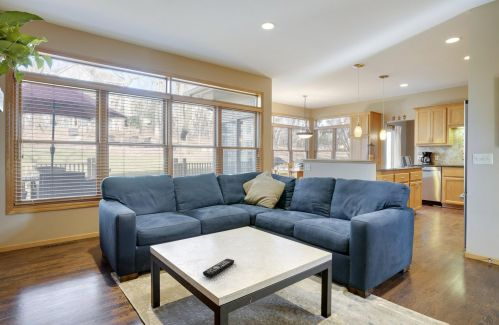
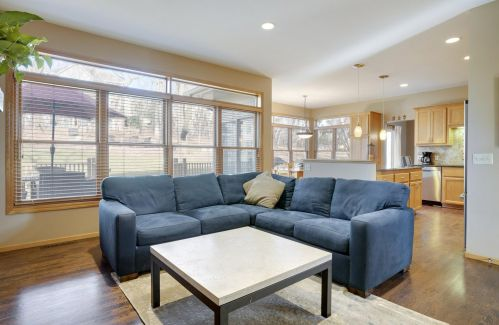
- remote control (219, 267)
